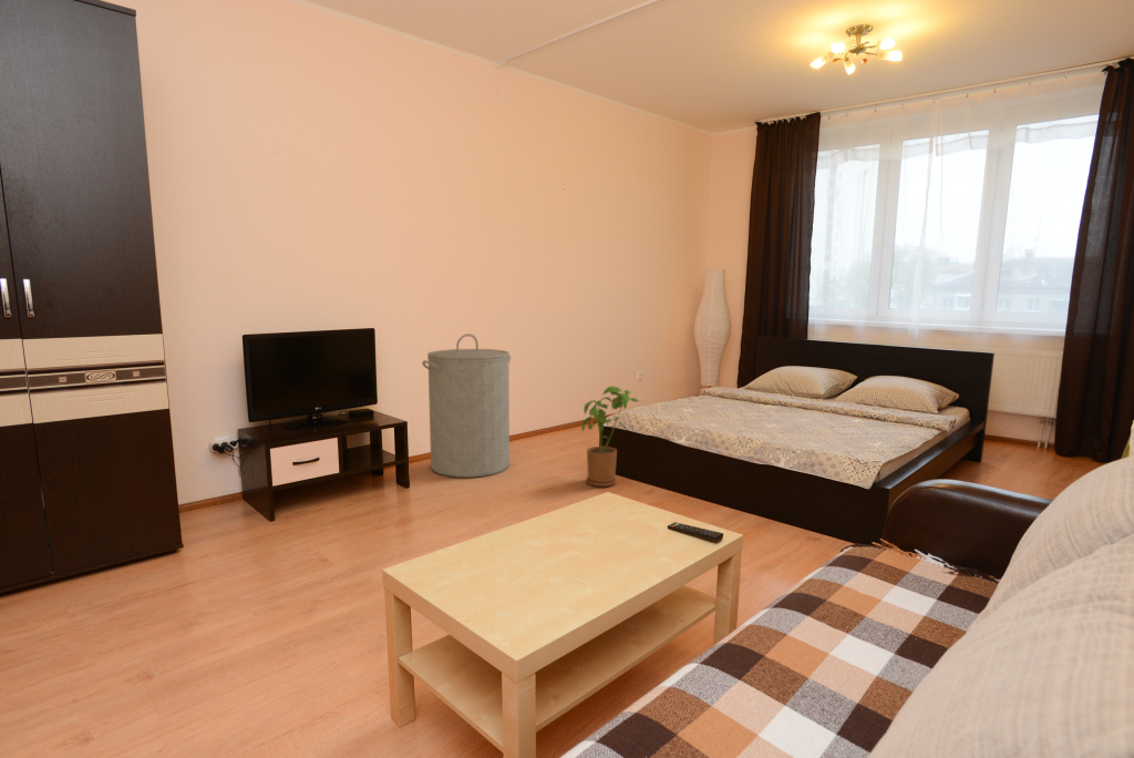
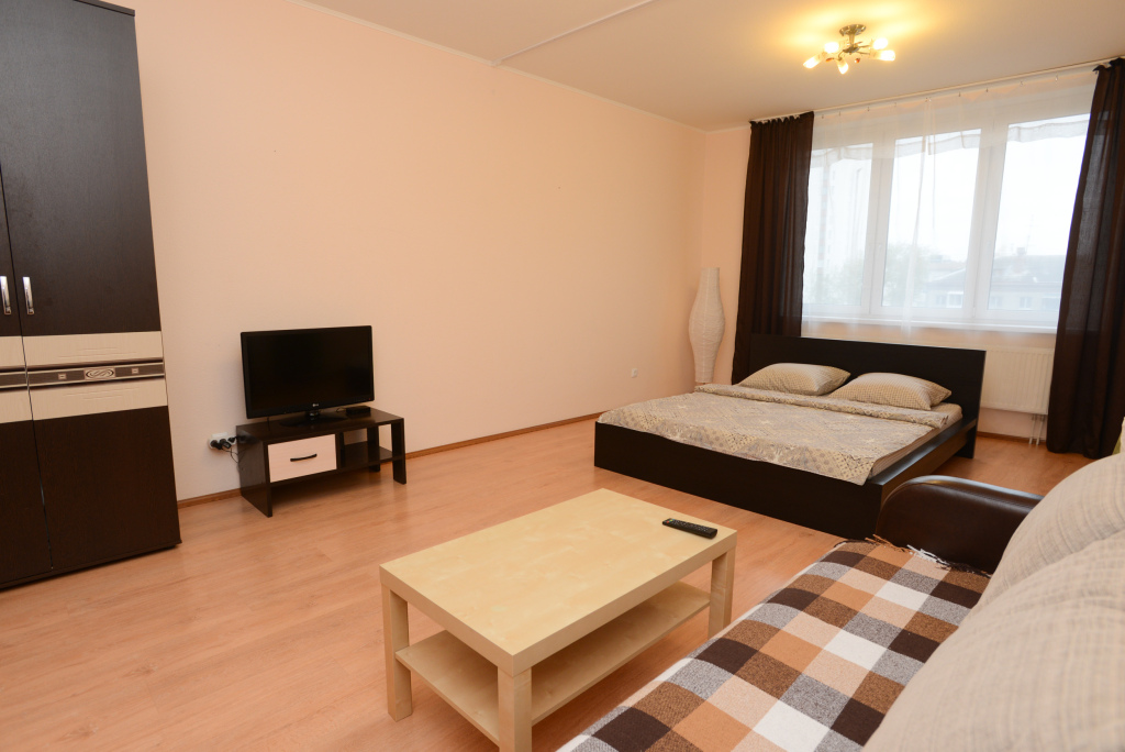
- house plant (601, 436)
- laundry hamper (470, 400)
